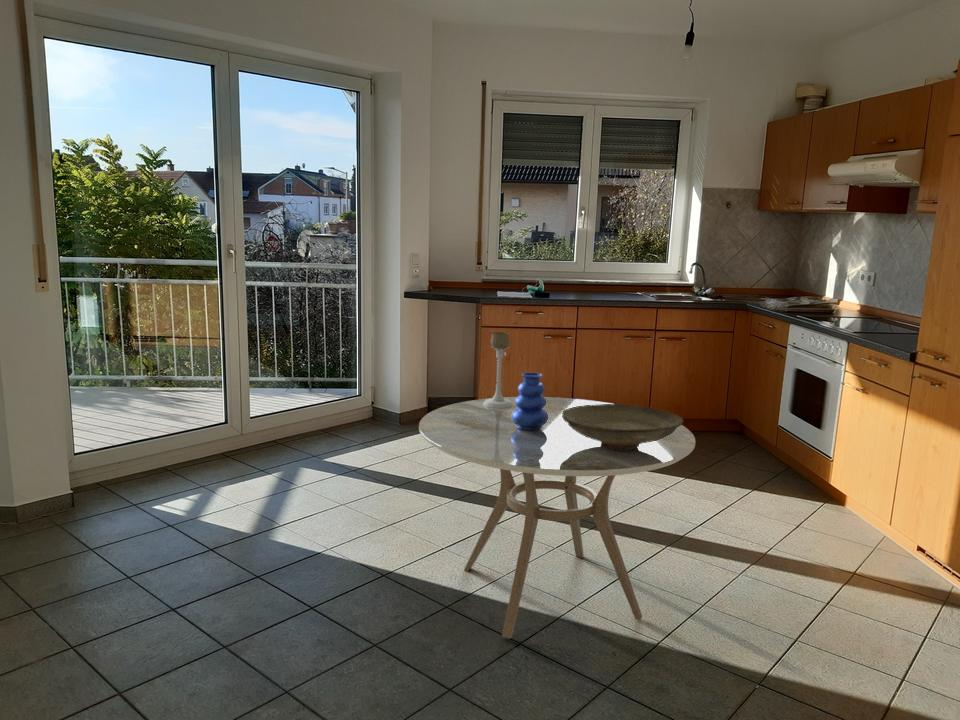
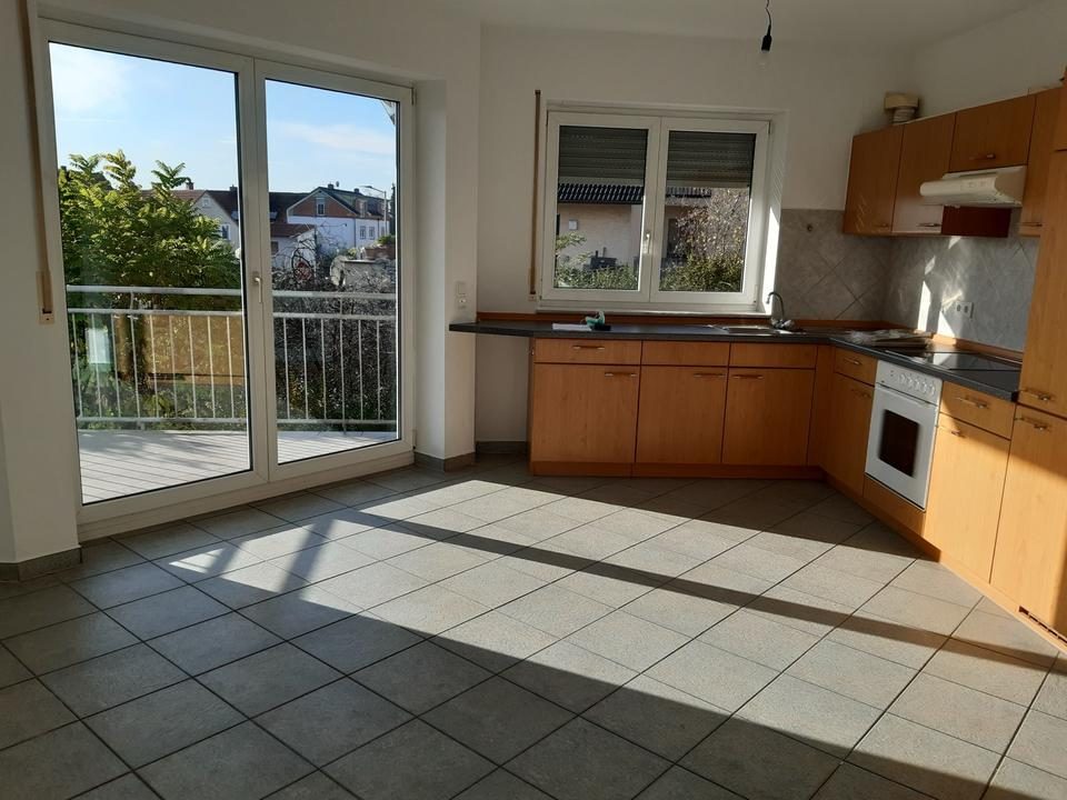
- vase (530, 400)
- candle holder (499, 368)
- dining table (550, 511)
- decorative bowl (620, 429)
